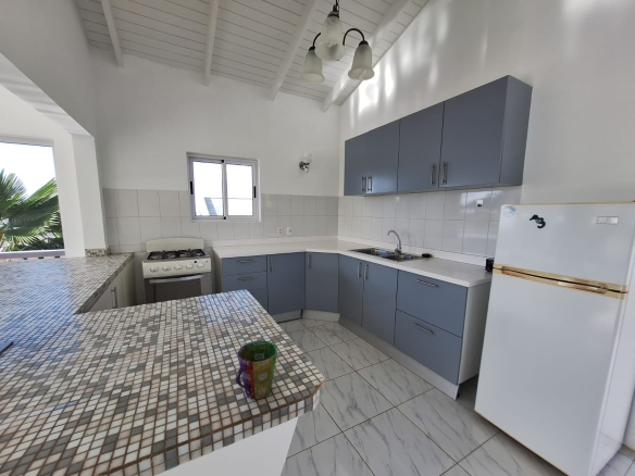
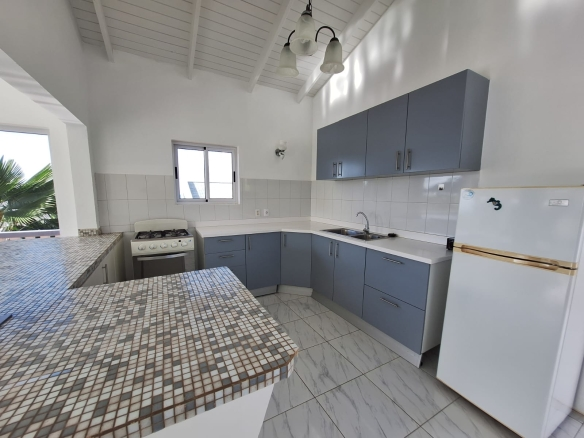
- cup (254, 374)
